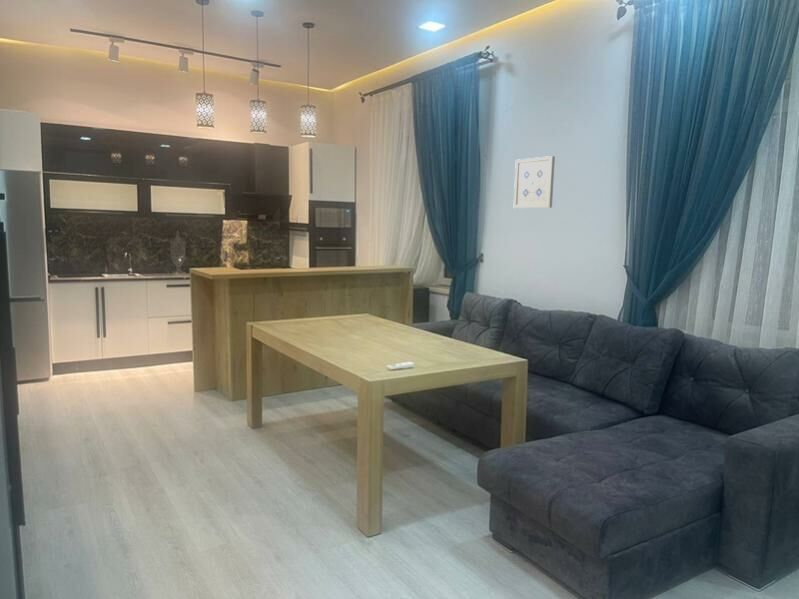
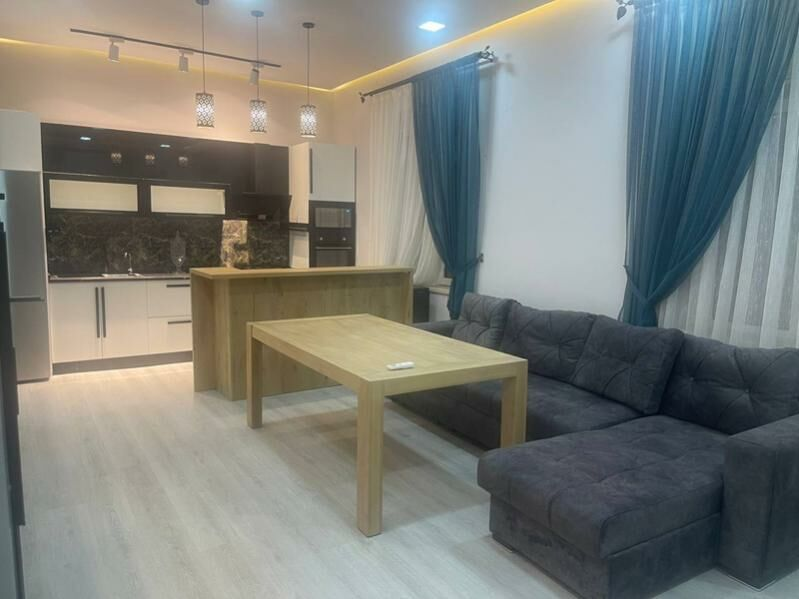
- wall art (533, 183)
